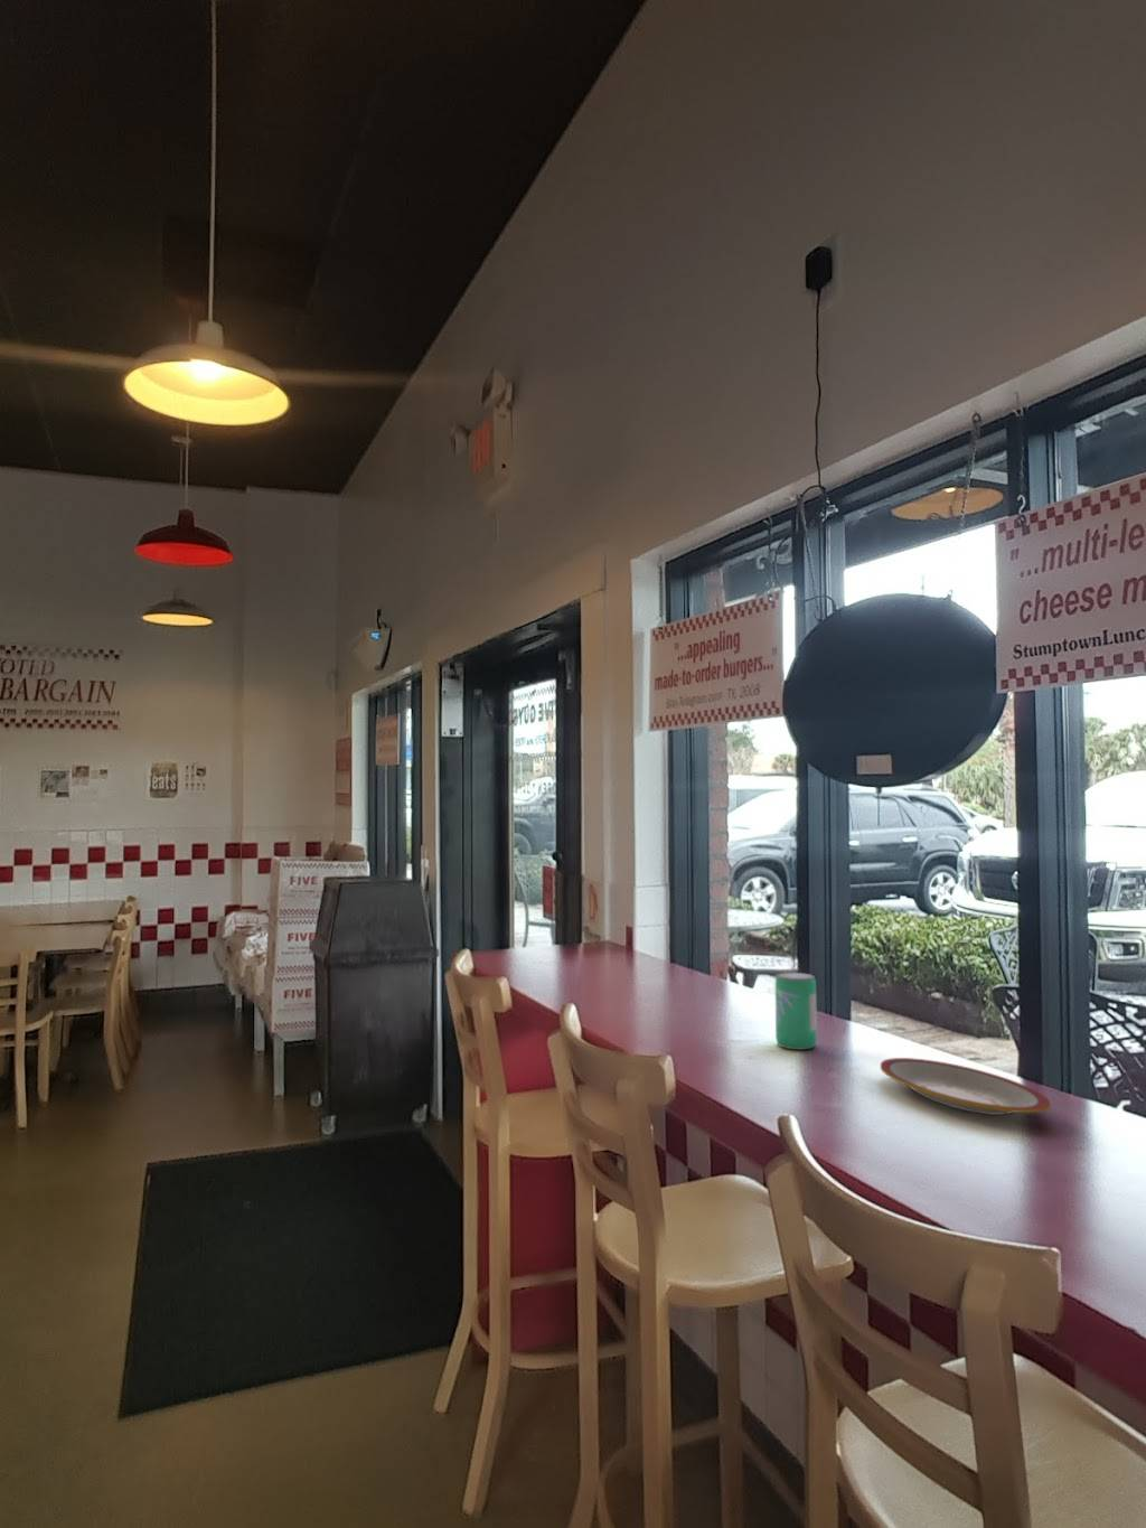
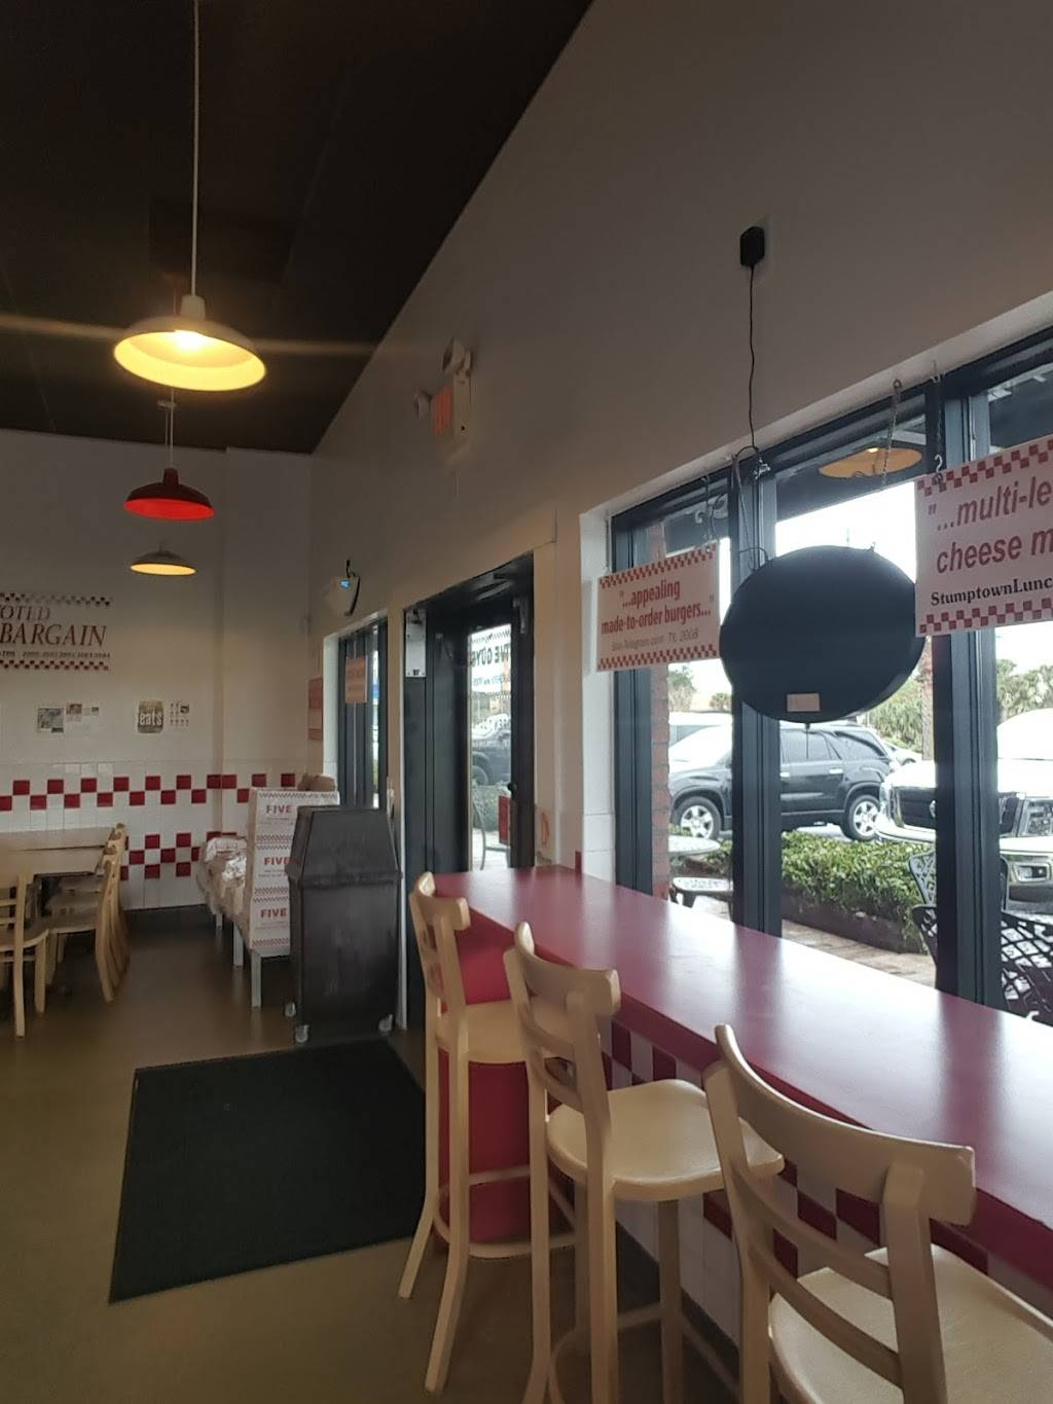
- beverage can (796, 1010)
- plate (959, 1090)
